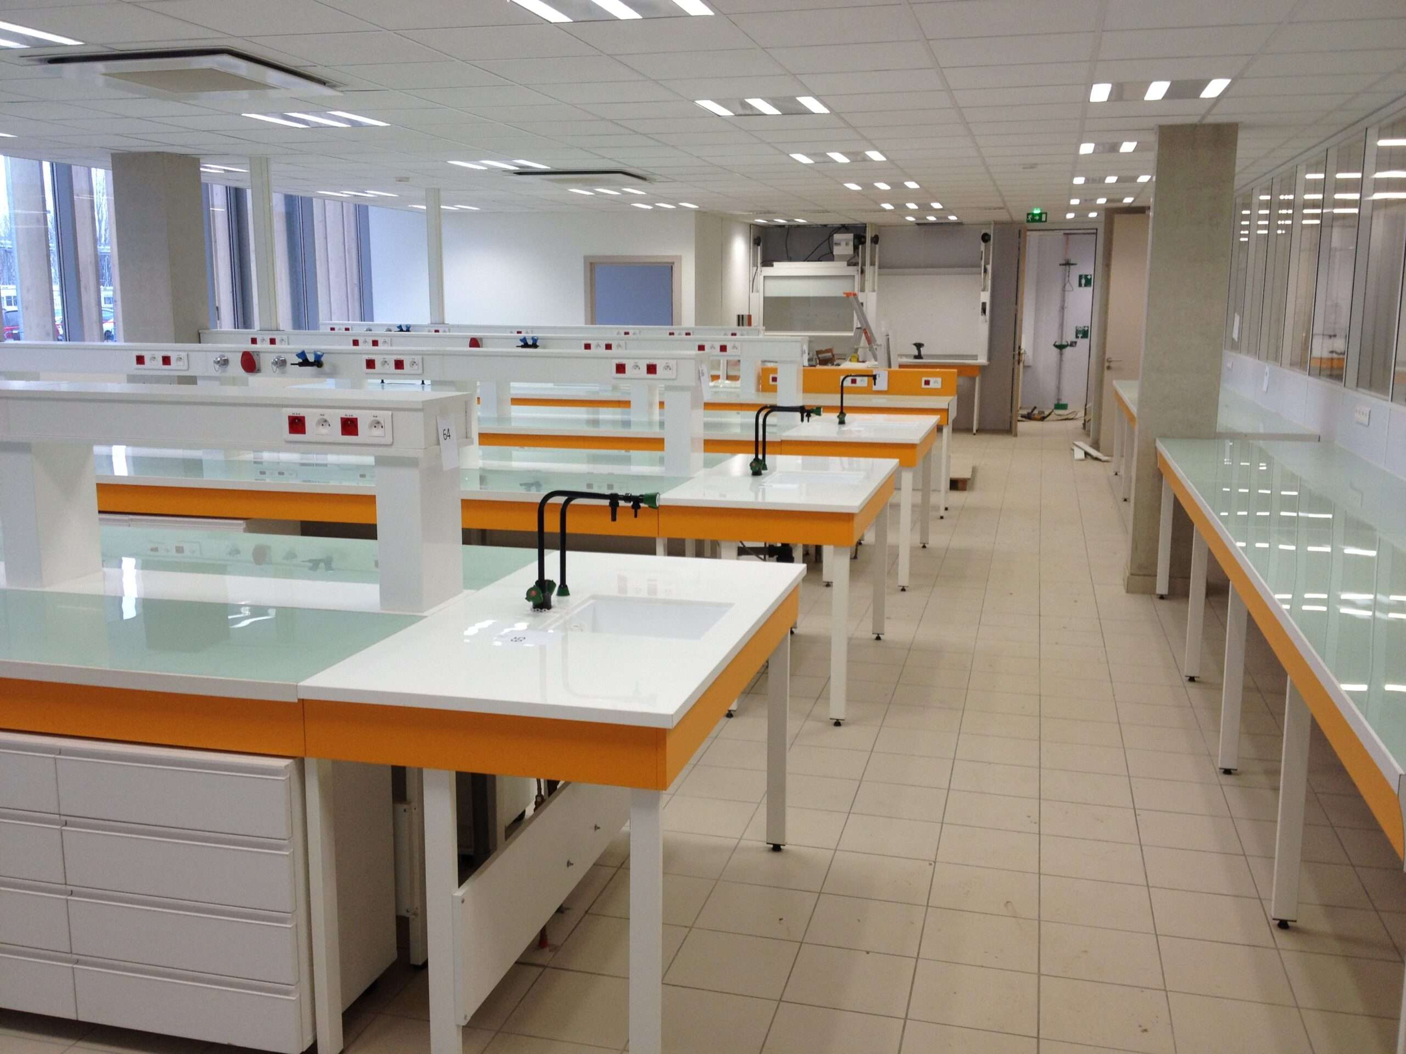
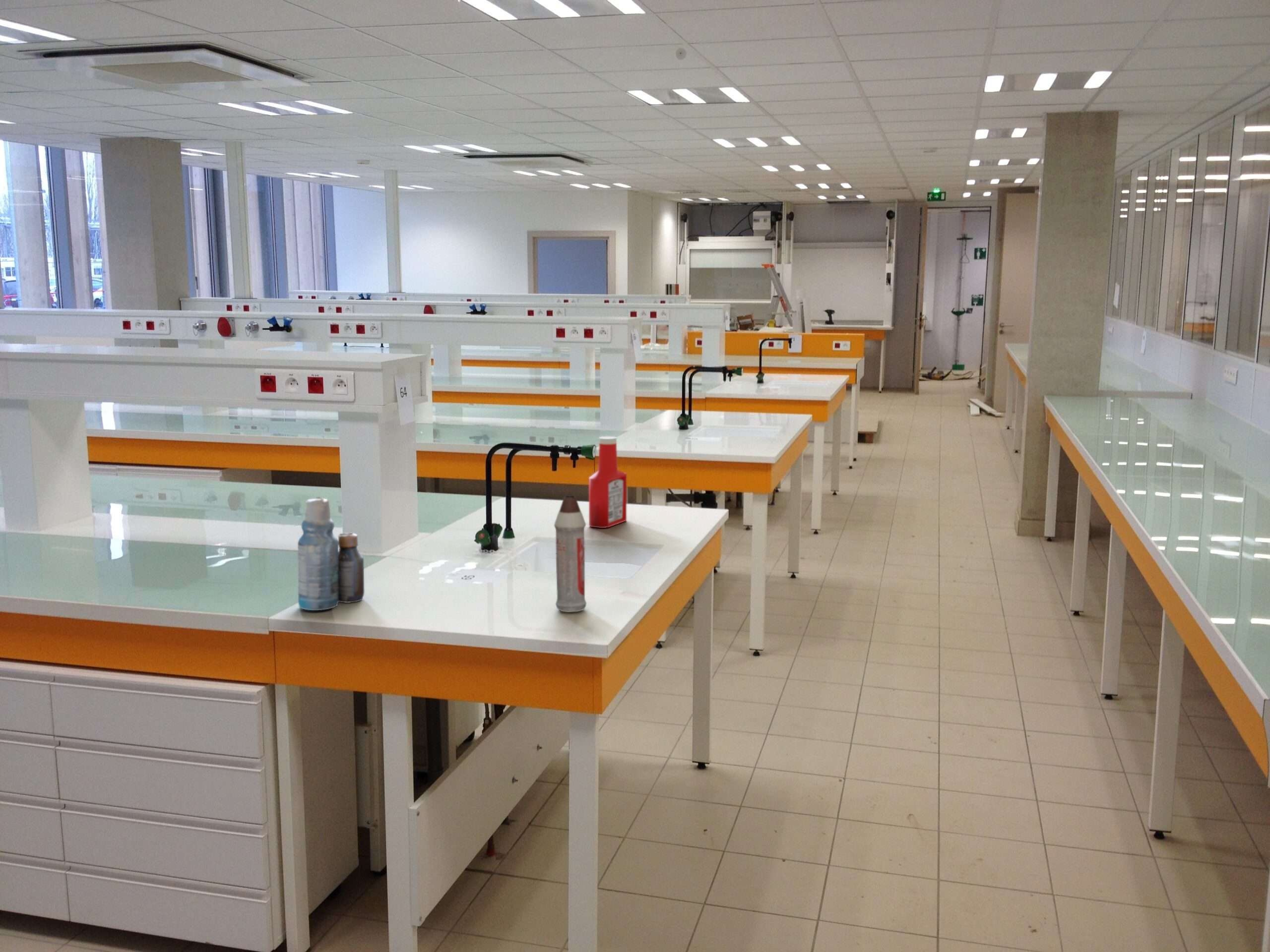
+ spray bottle (570, 553)
+ bottle (329, 550)
+ smoke detector (681, 54)
+ soap bottle (608, 480)
